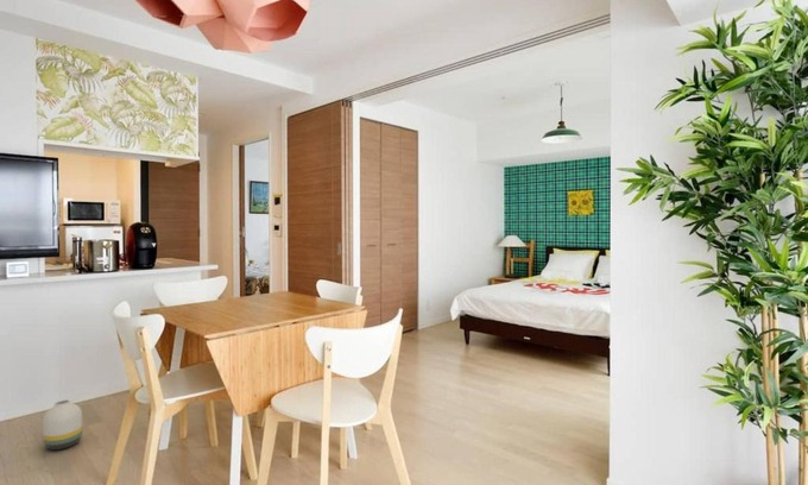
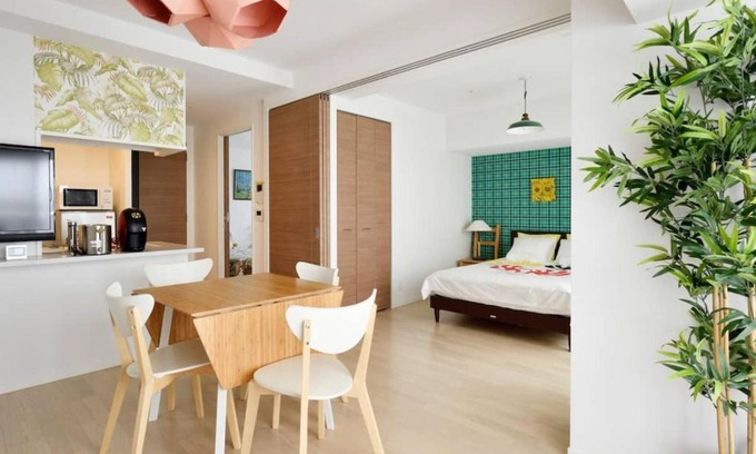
- vase (63, 423)
